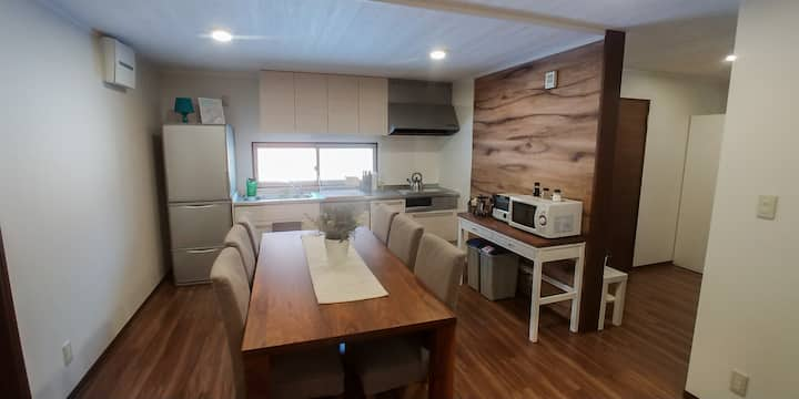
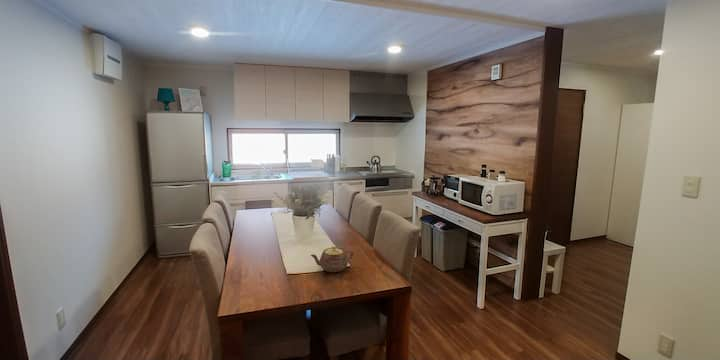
+ teapot (332, 257)
